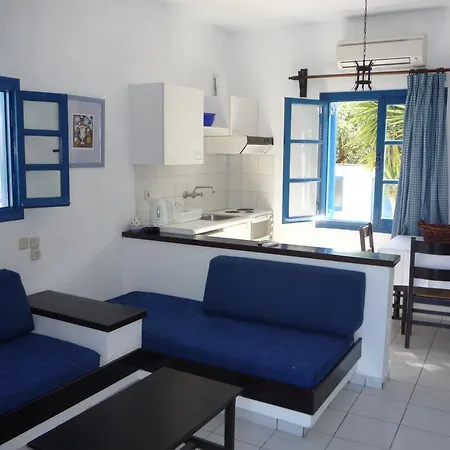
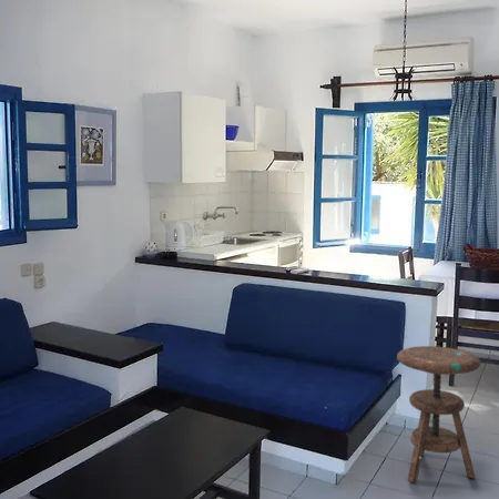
+ side table (436, 413)
